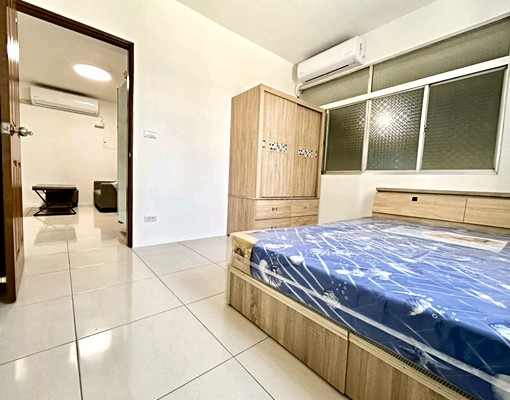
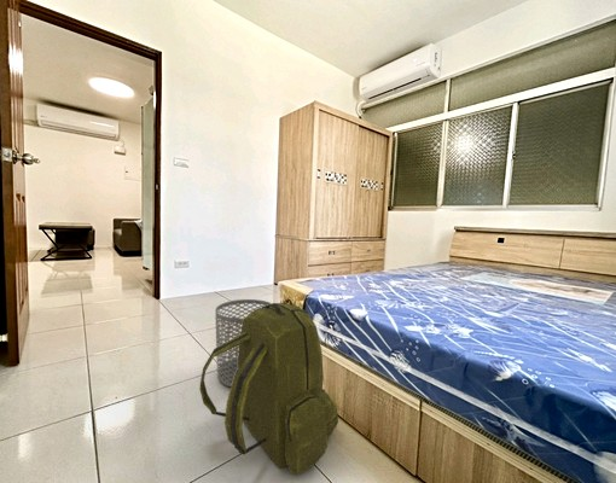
+ waste bin (238, 345)
+ backpack (272, 371)
